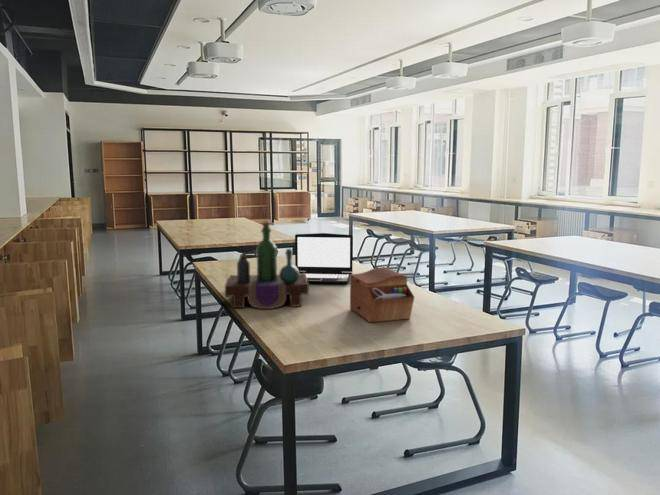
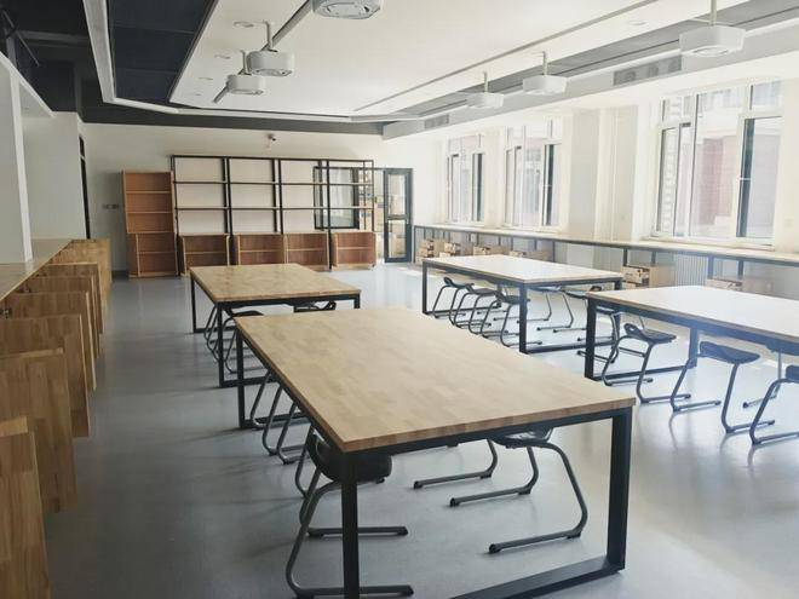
- bottle (266, 261)
- laptop (321, 257)
- sewing box (379, 294)
